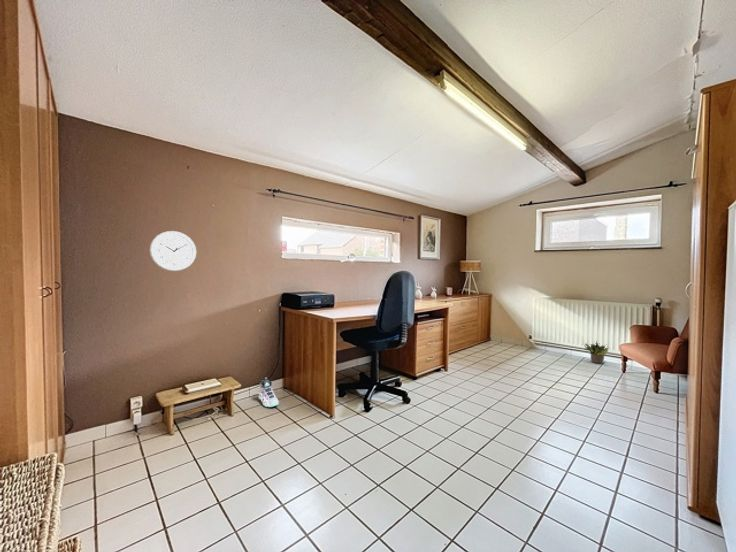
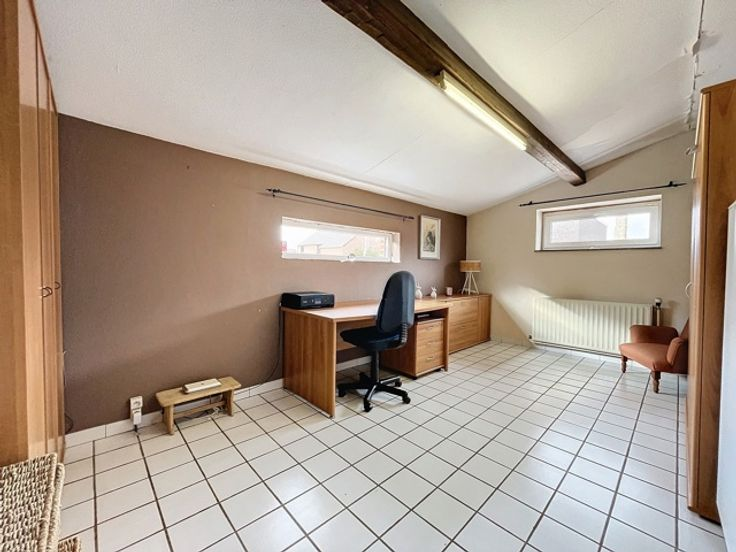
- wall clock (174, 251)
- sneaker (267, 390)
- potted plant (594, 350)
